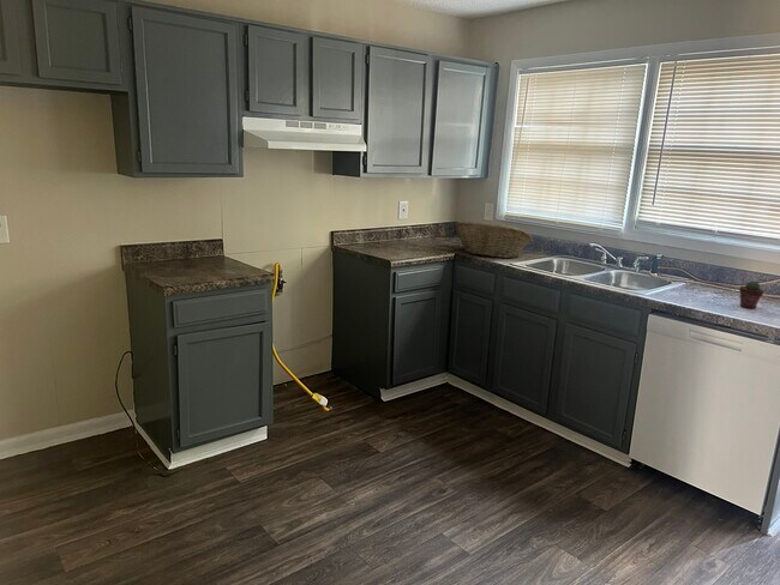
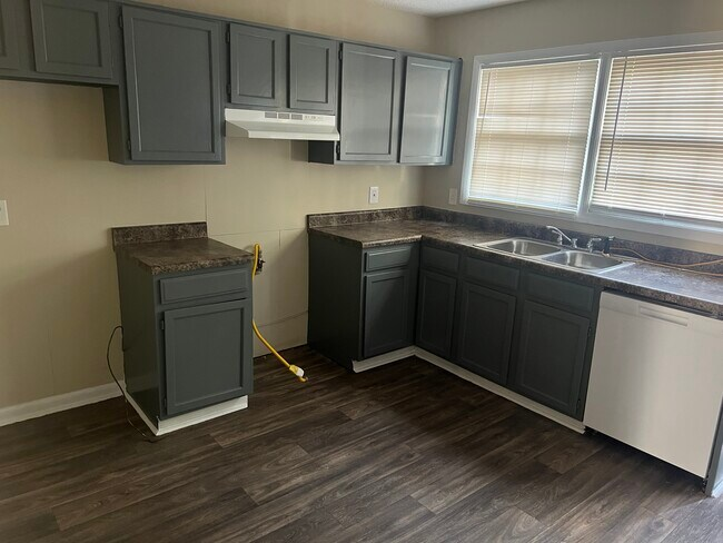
- fruit basket (491, 237)
- potted succulent (750, 294)
